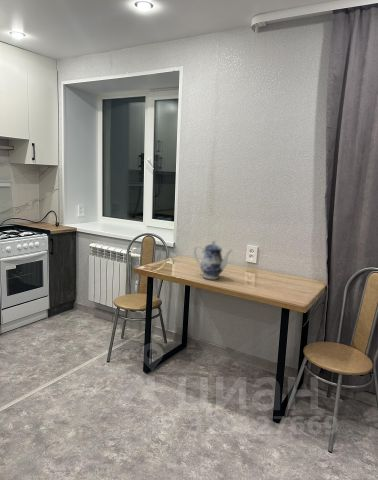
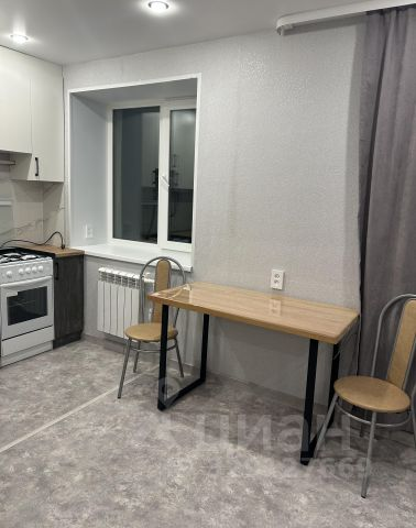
- teapot (212, 258)
